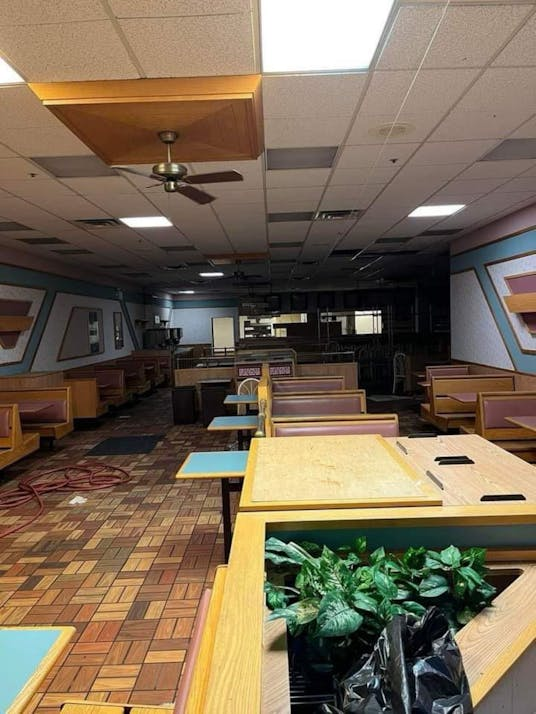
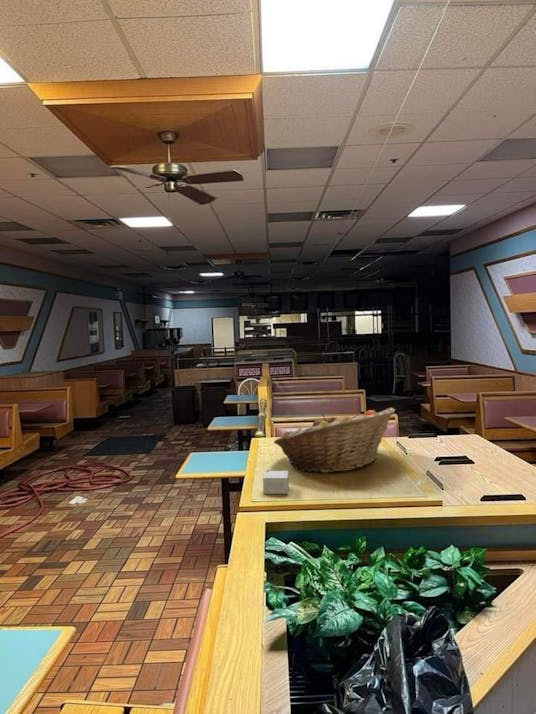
+ fruit basket (336, 435)
+ small box (276, 481)
